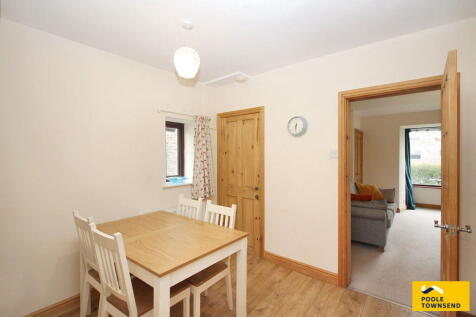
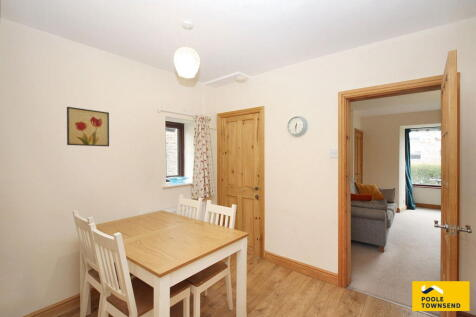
+ wall art (88, 127)
